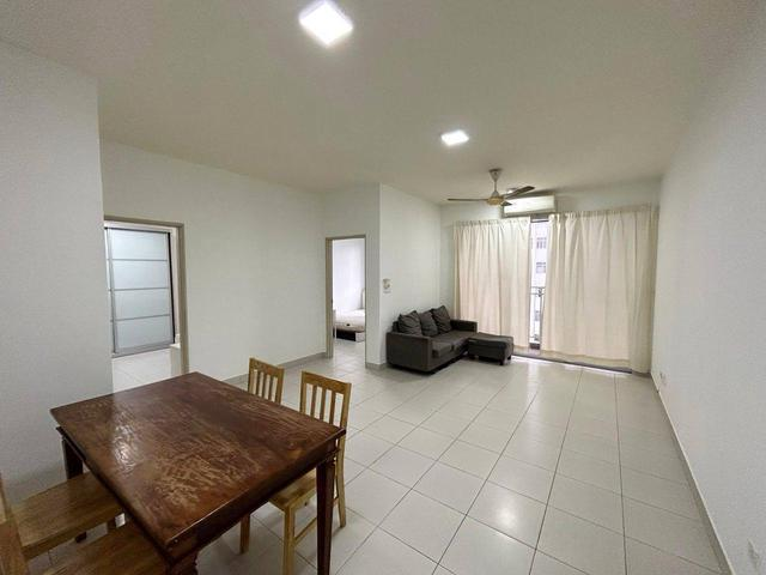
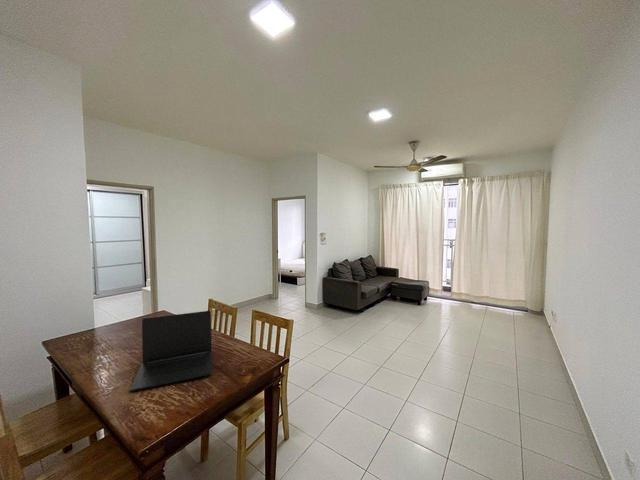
+ laptop (175, 345)
